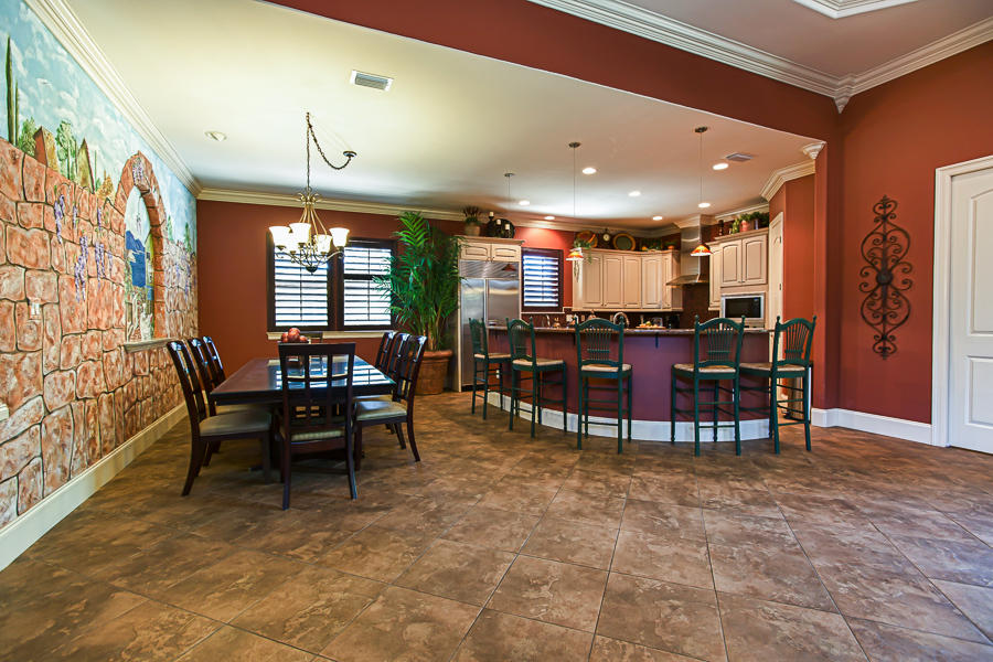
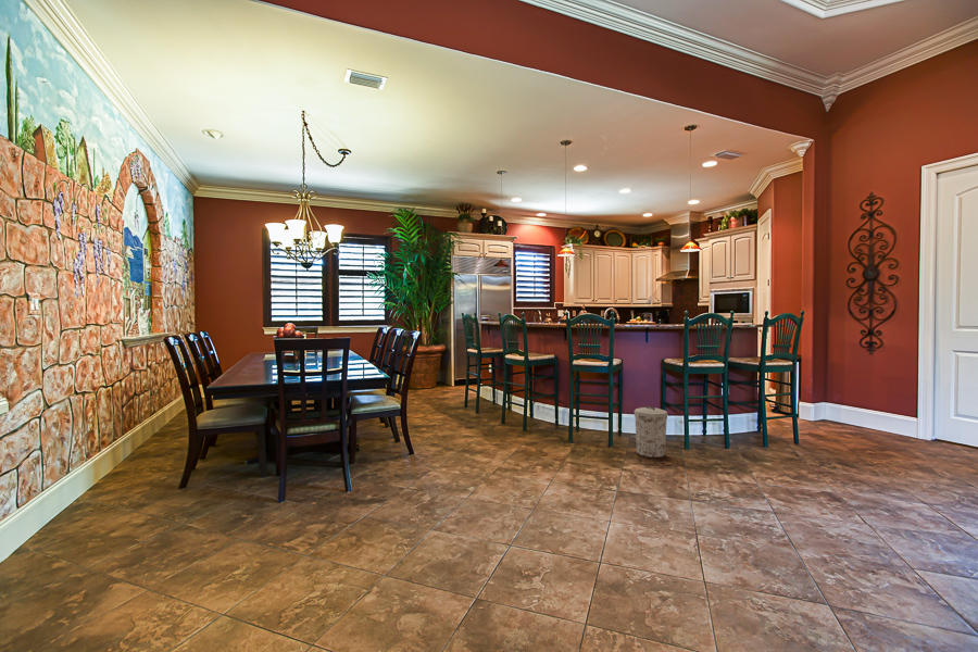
+ trash can (650, 430)
